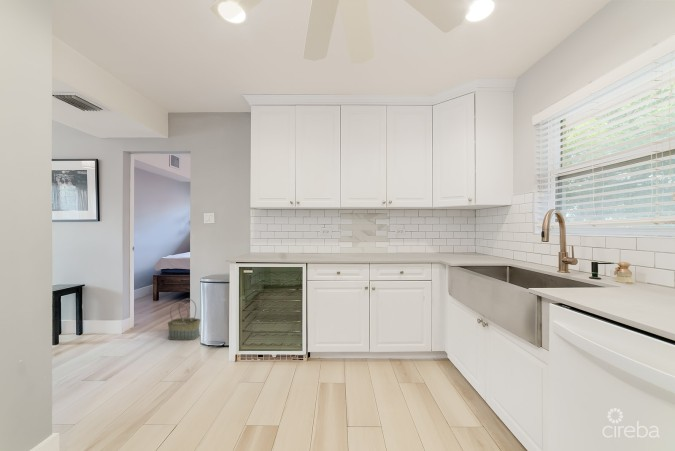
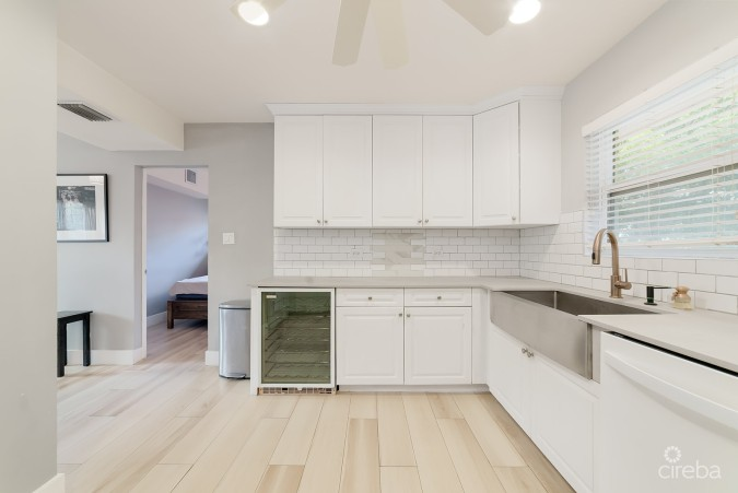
- basket (184, 318)
